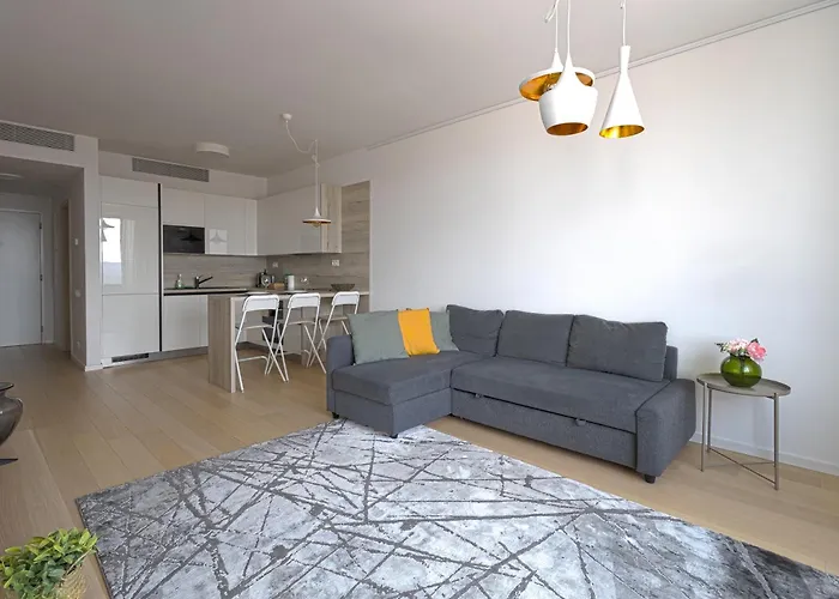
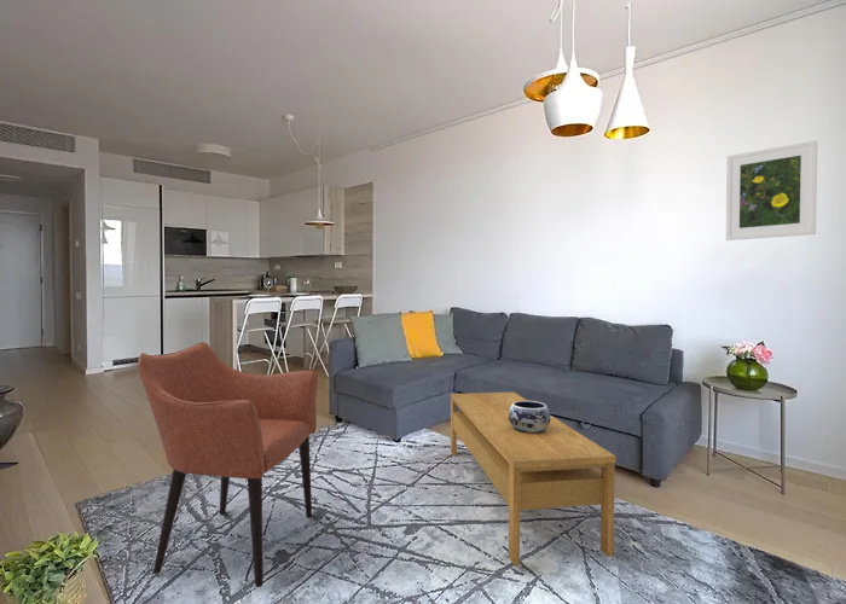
+ decorative bowl (528, 416)
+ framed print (769, 192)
+ coffee table (512, 455)
+ armchair (228, 446)
